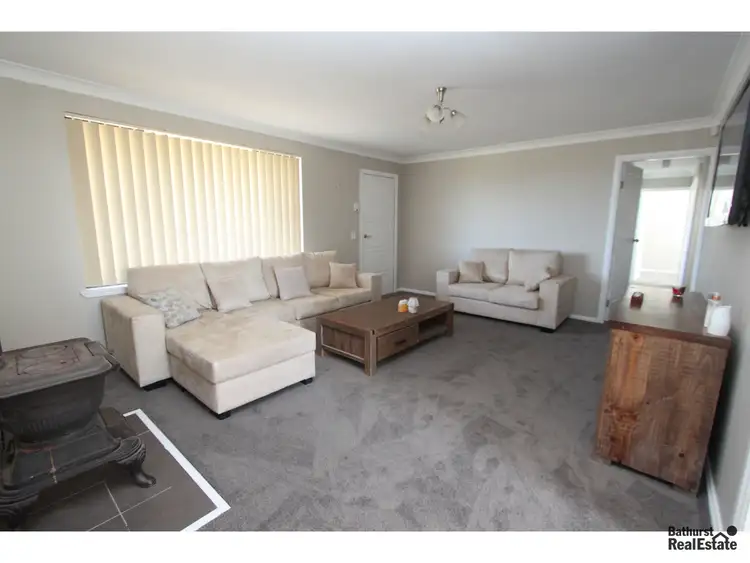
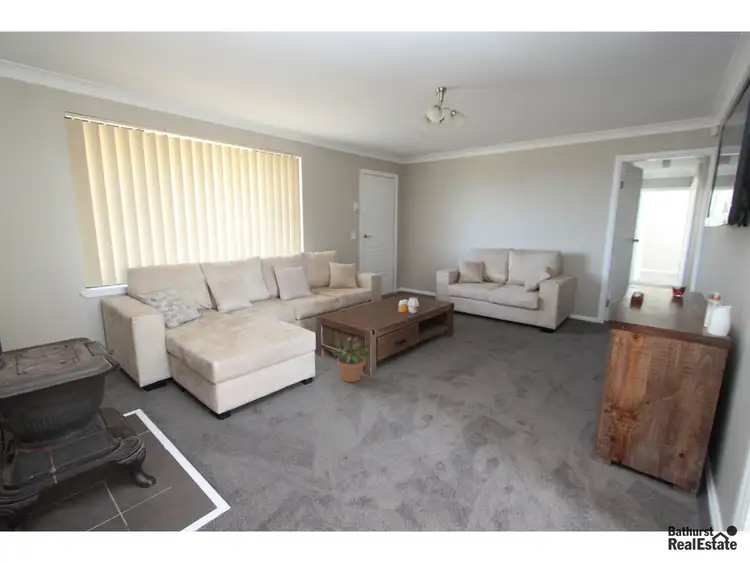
+ potted plant (354, 360)
